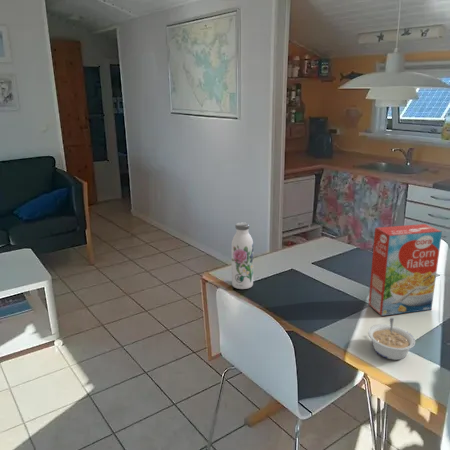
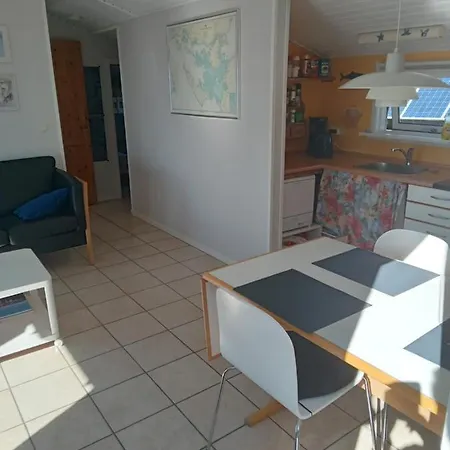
- cereal box (403, 269)
- water bottle (242, 255)
- legume (389, 341)
